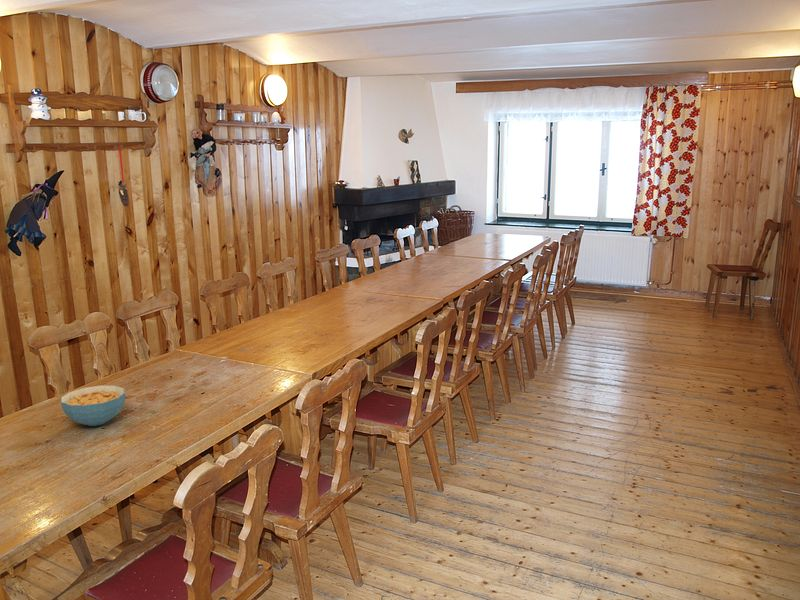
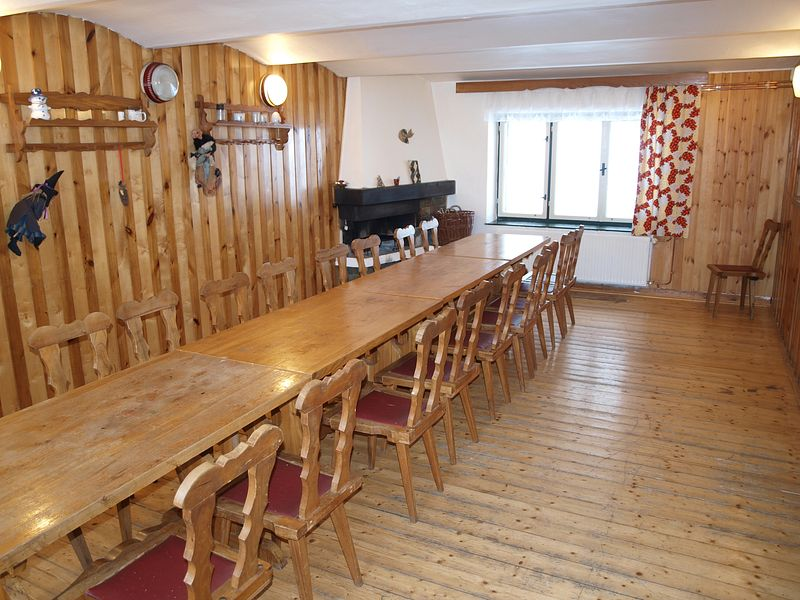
- cereal bowl (94, 408)
